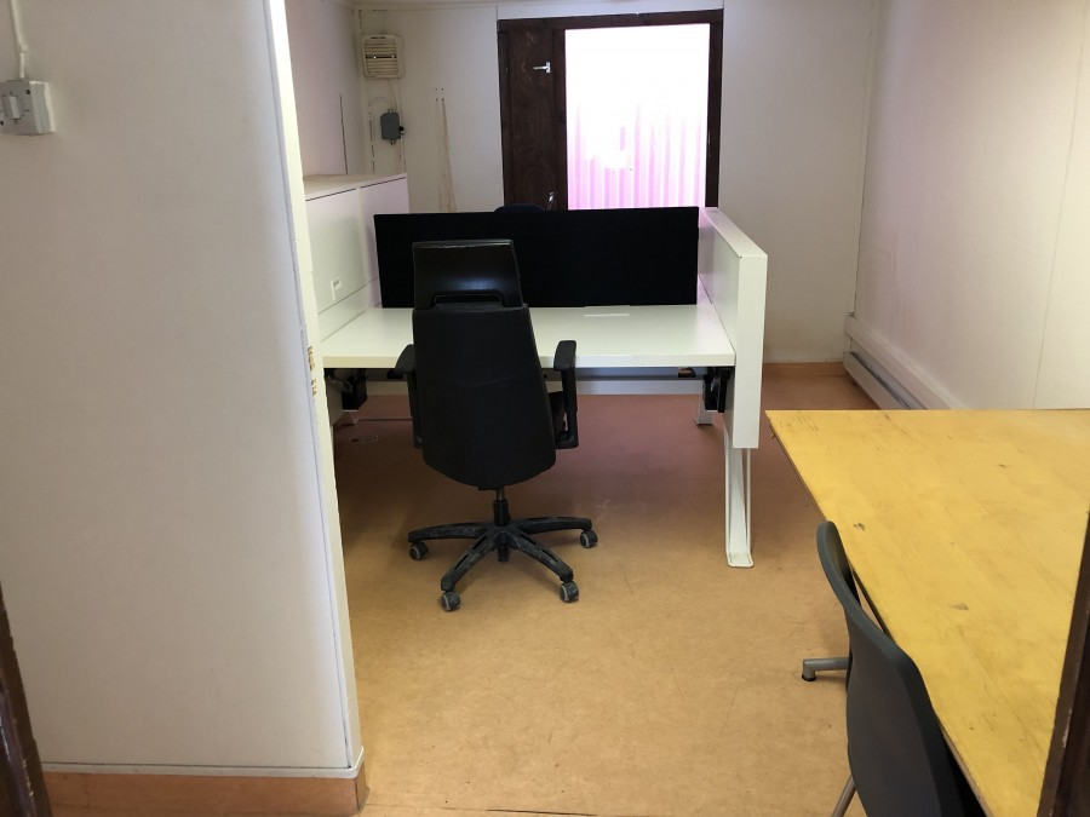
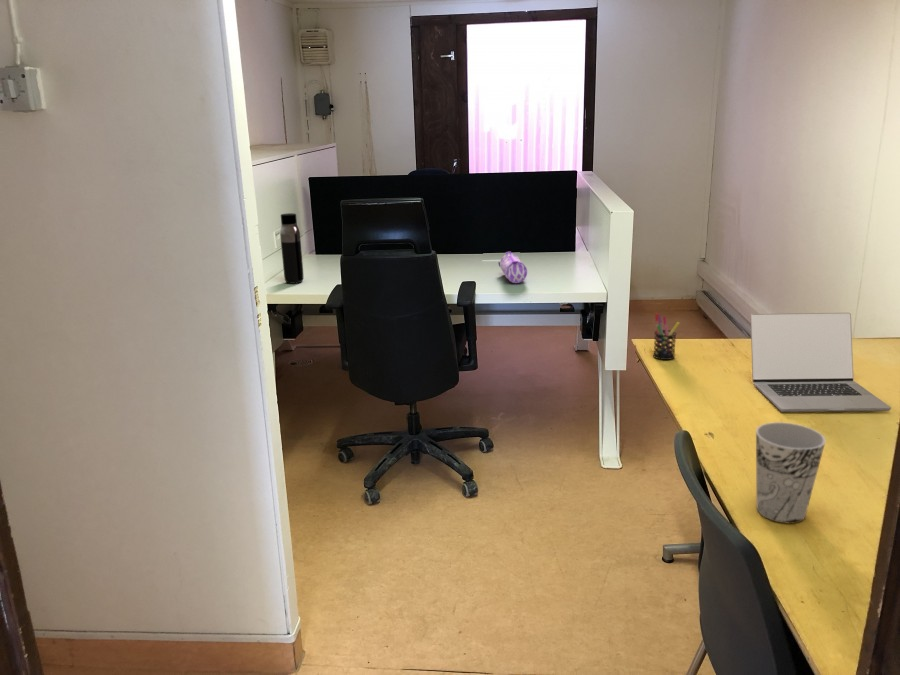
+ pen holder (662, 336)
+ water bottle (291, 248)
+ pencil case (513, 267)
+ laptop (817, 360)
+ cup (785, 474)
